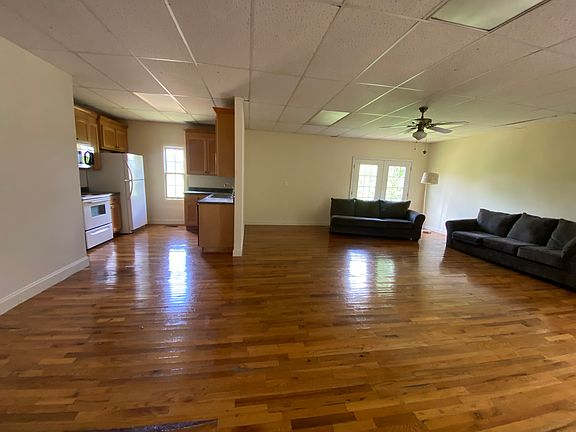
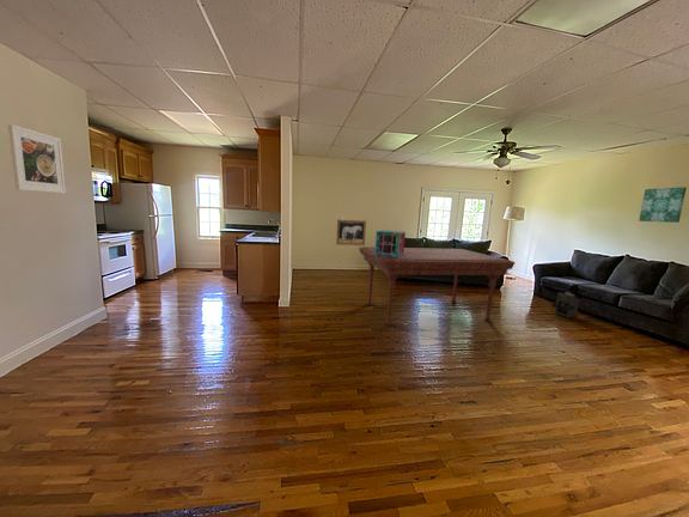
+ decorative cube (390, 242)
+ dining table (427, 274)
+ wall art (660, 205)
+ speaker (566, 304)
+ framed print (39, 162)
+ wall art (350, 232)
